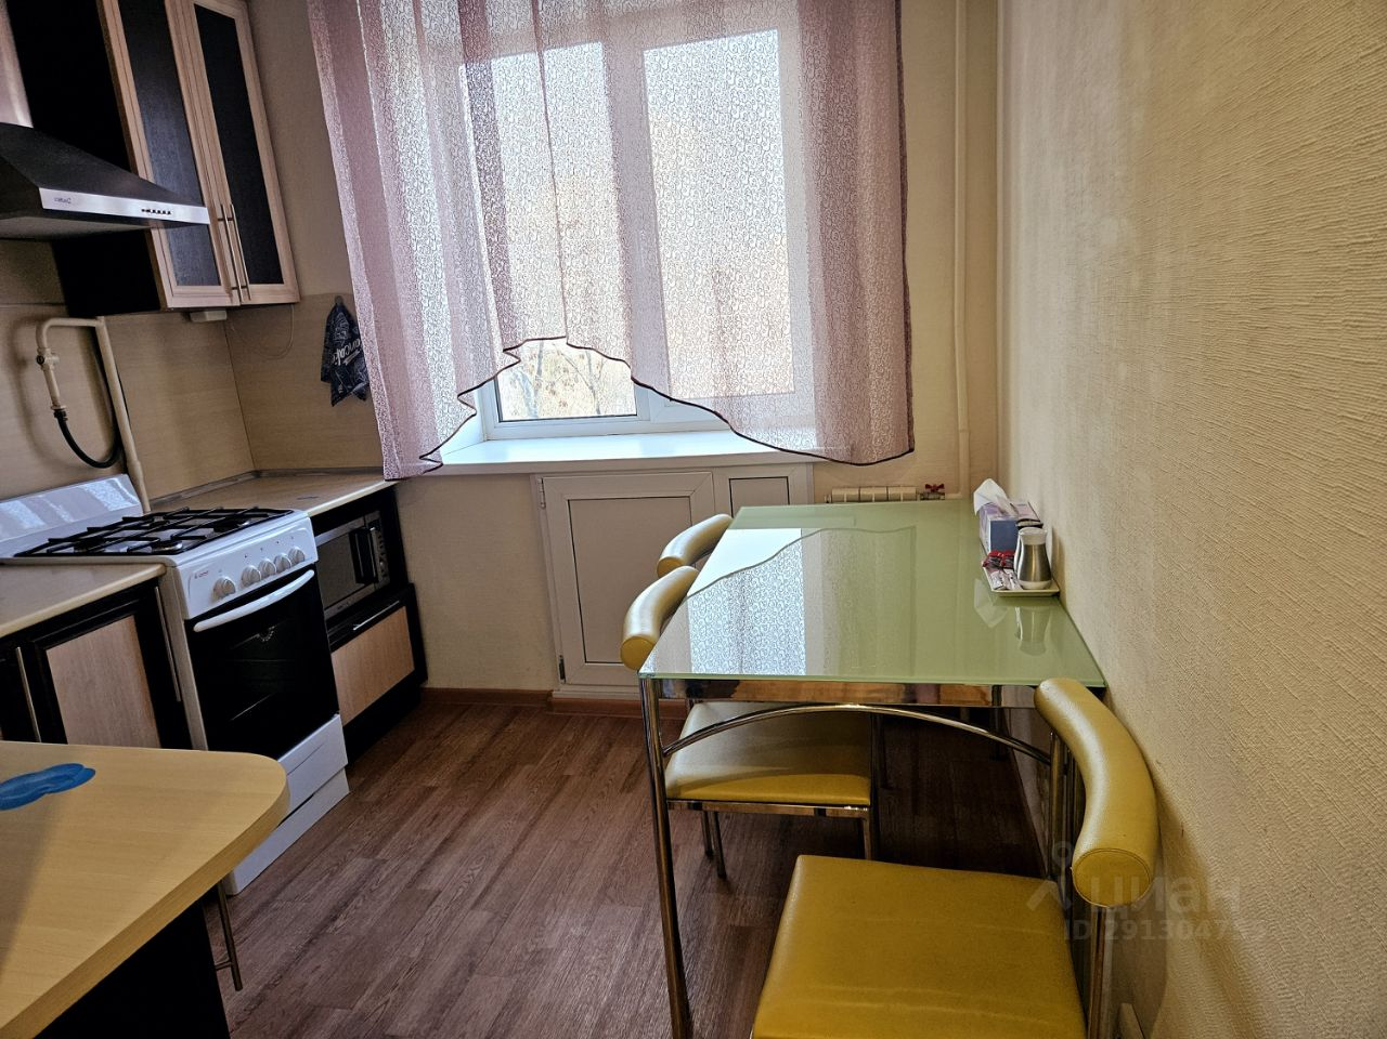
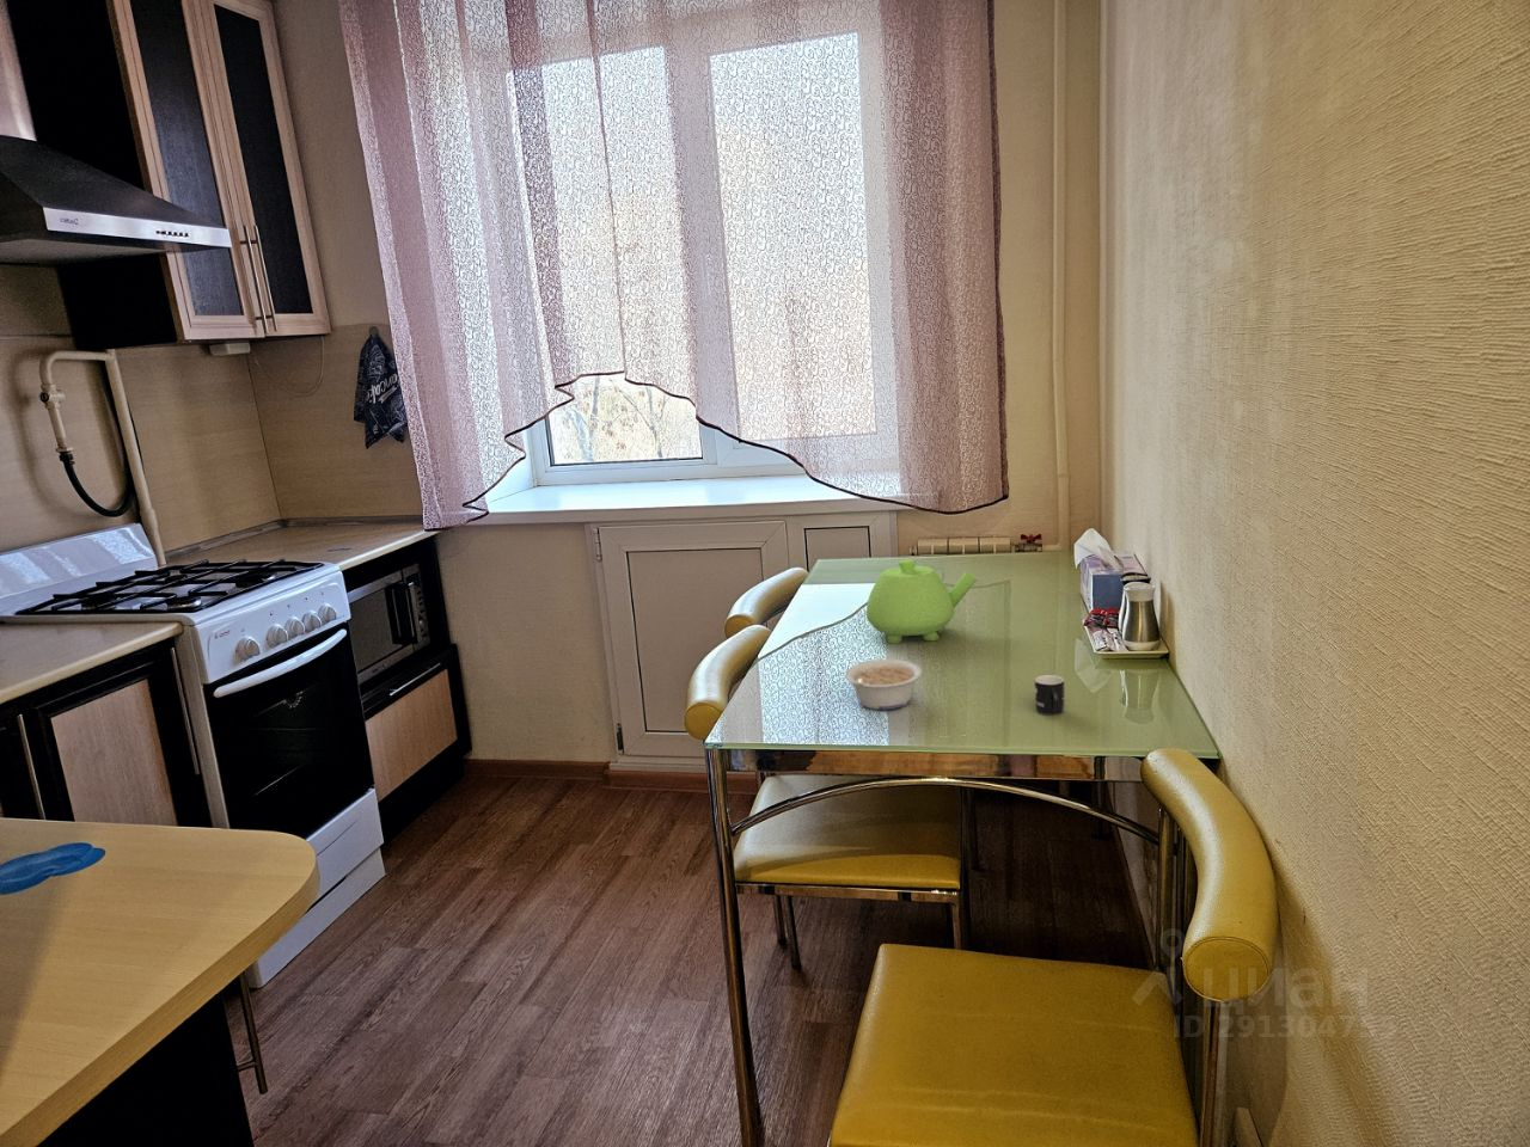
+ legume (883, 683)
+ mug (1046, 689)
+ teapot (920, 596)
